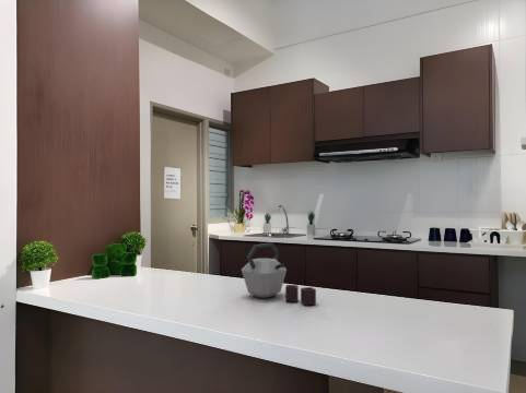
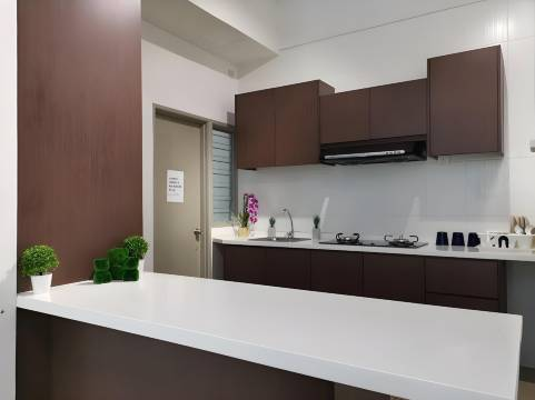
- kettle (280, 272)
